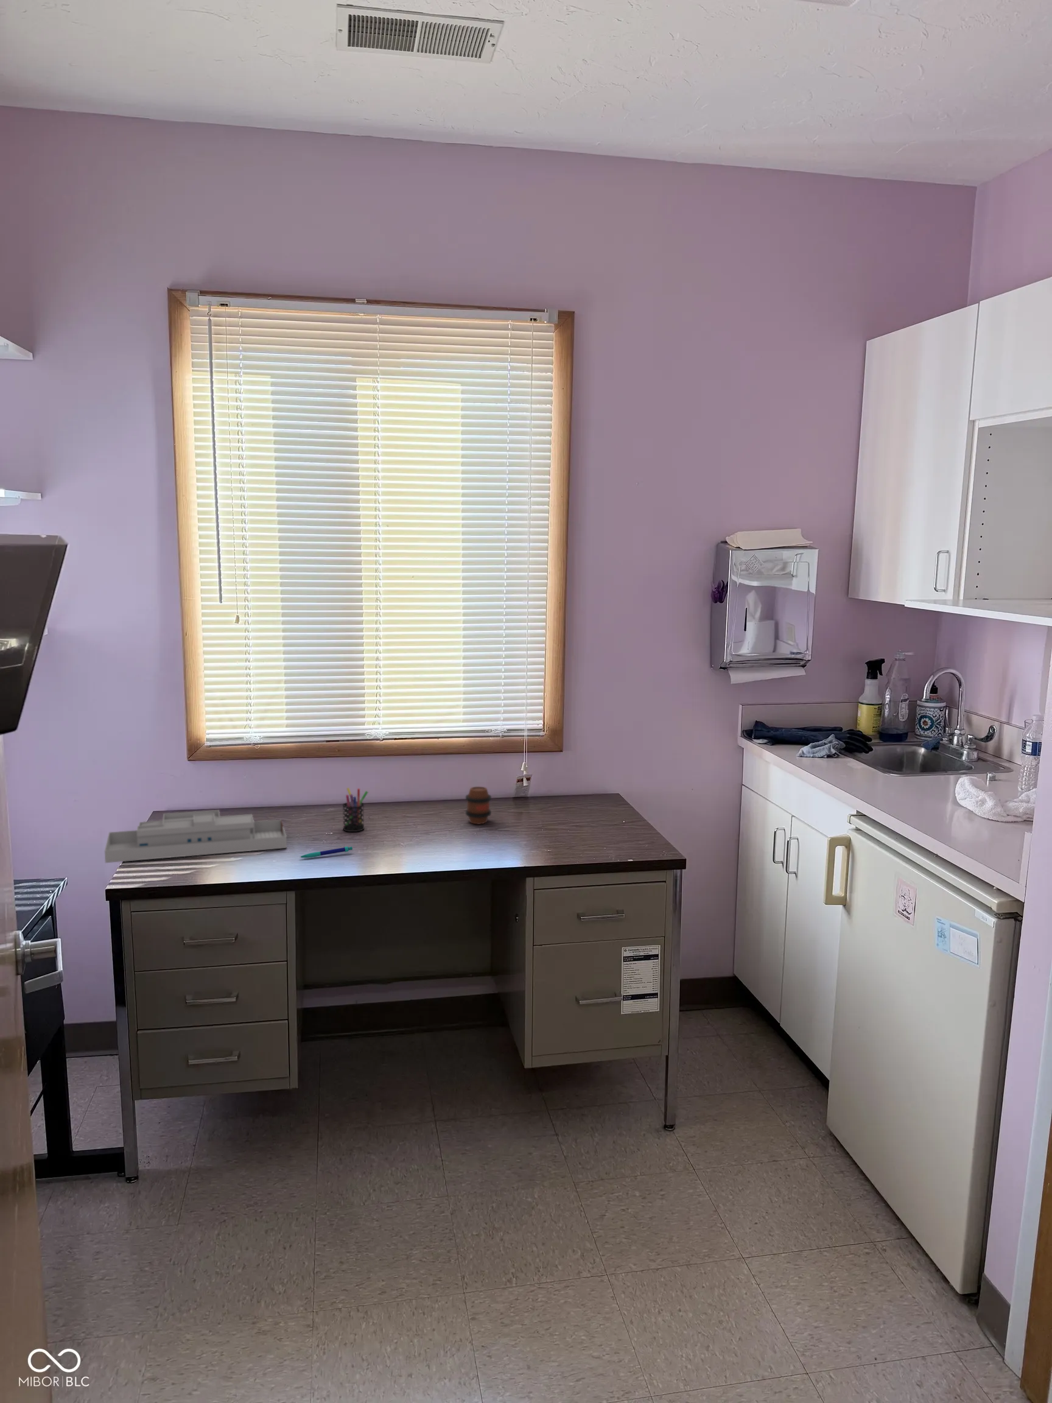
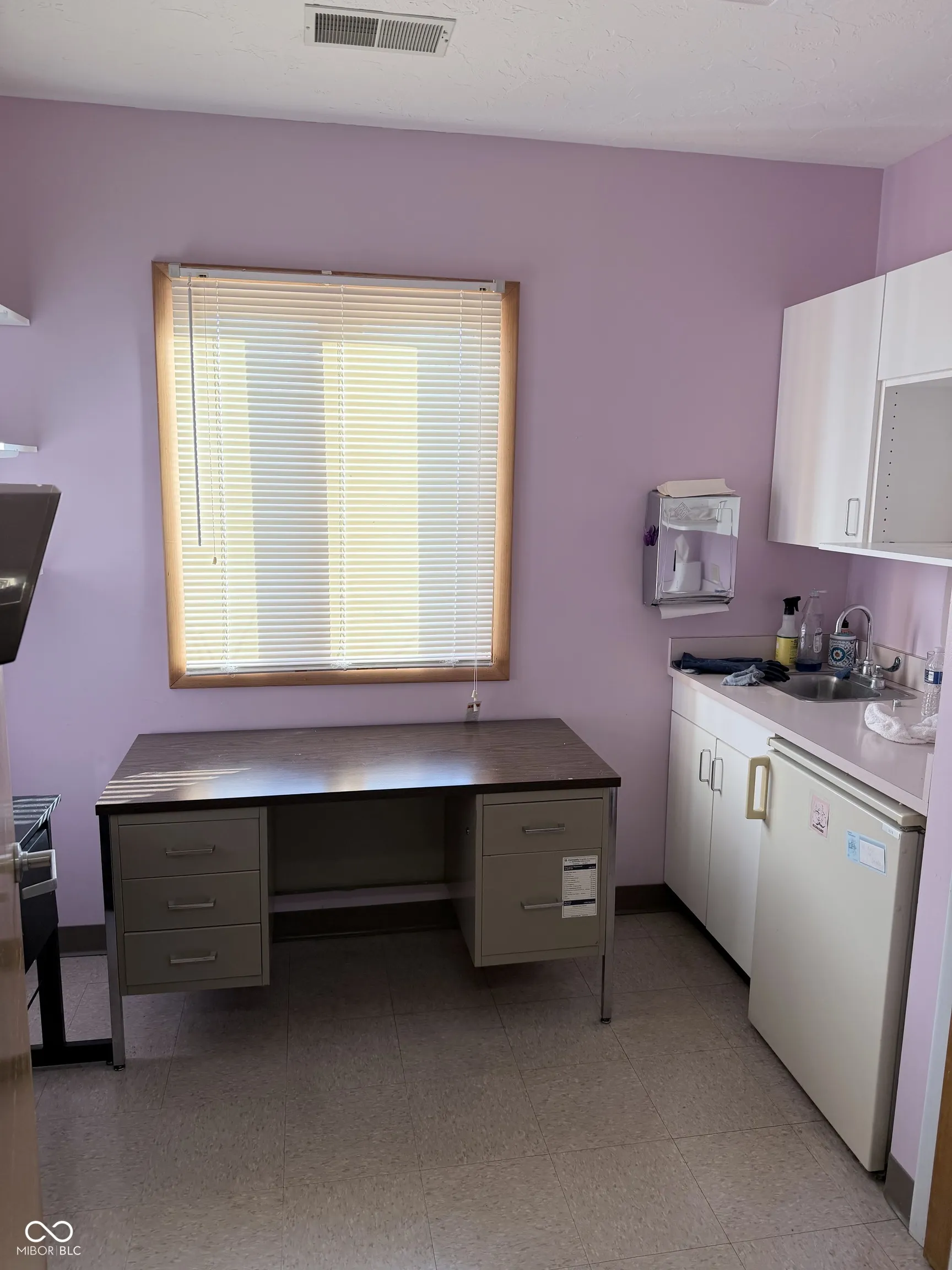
- pen holder (356, 808)
- desk organizer (197, 831)
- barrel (477, 805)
- pen (326, 852)
